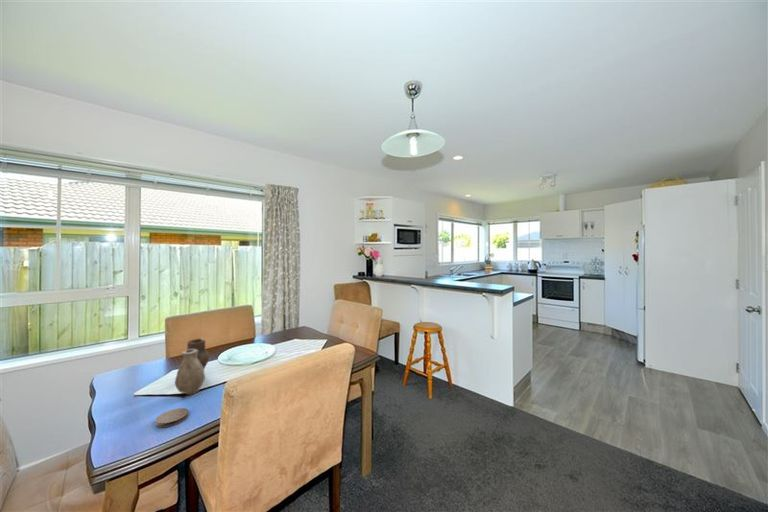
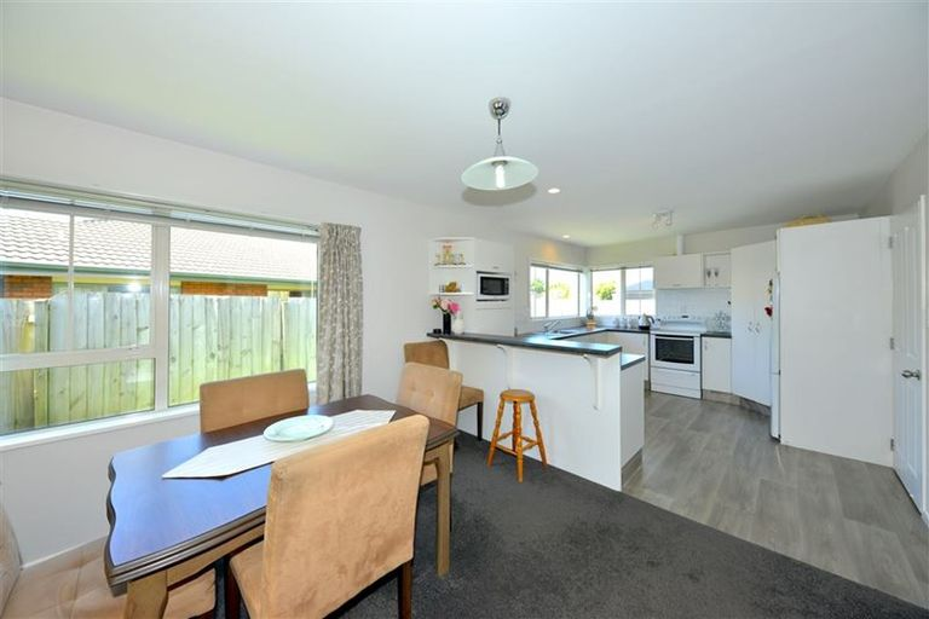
- vase (193, 364)
- coaster (172, 417)
